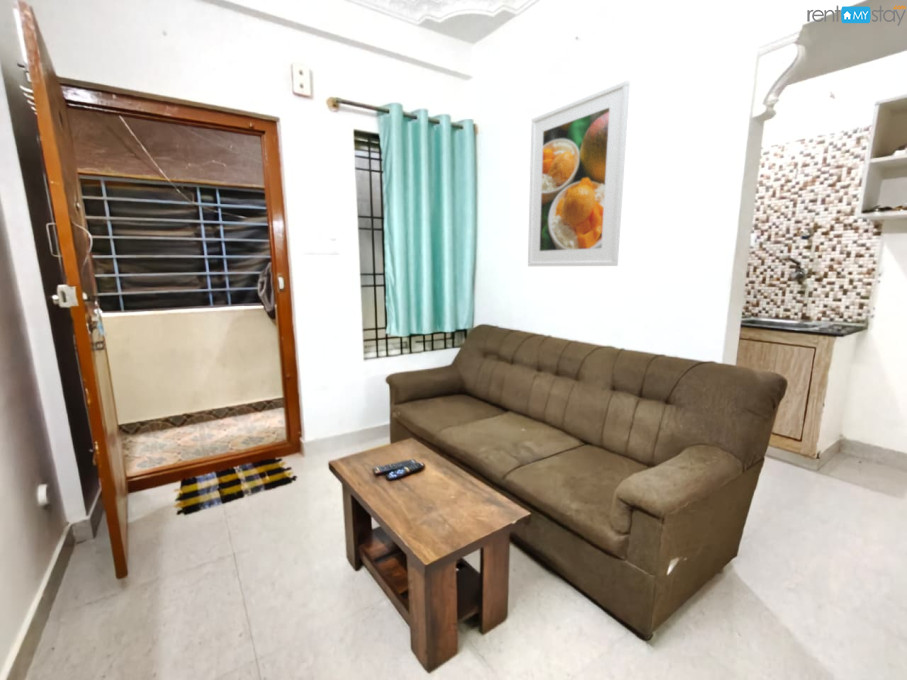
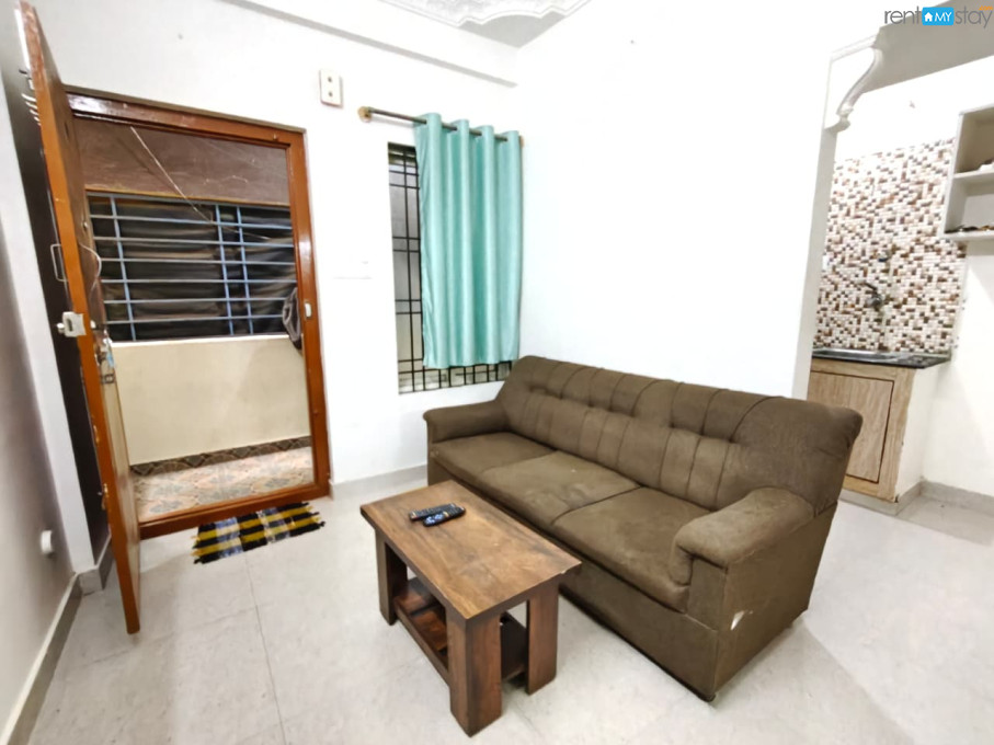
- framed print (571, 186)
